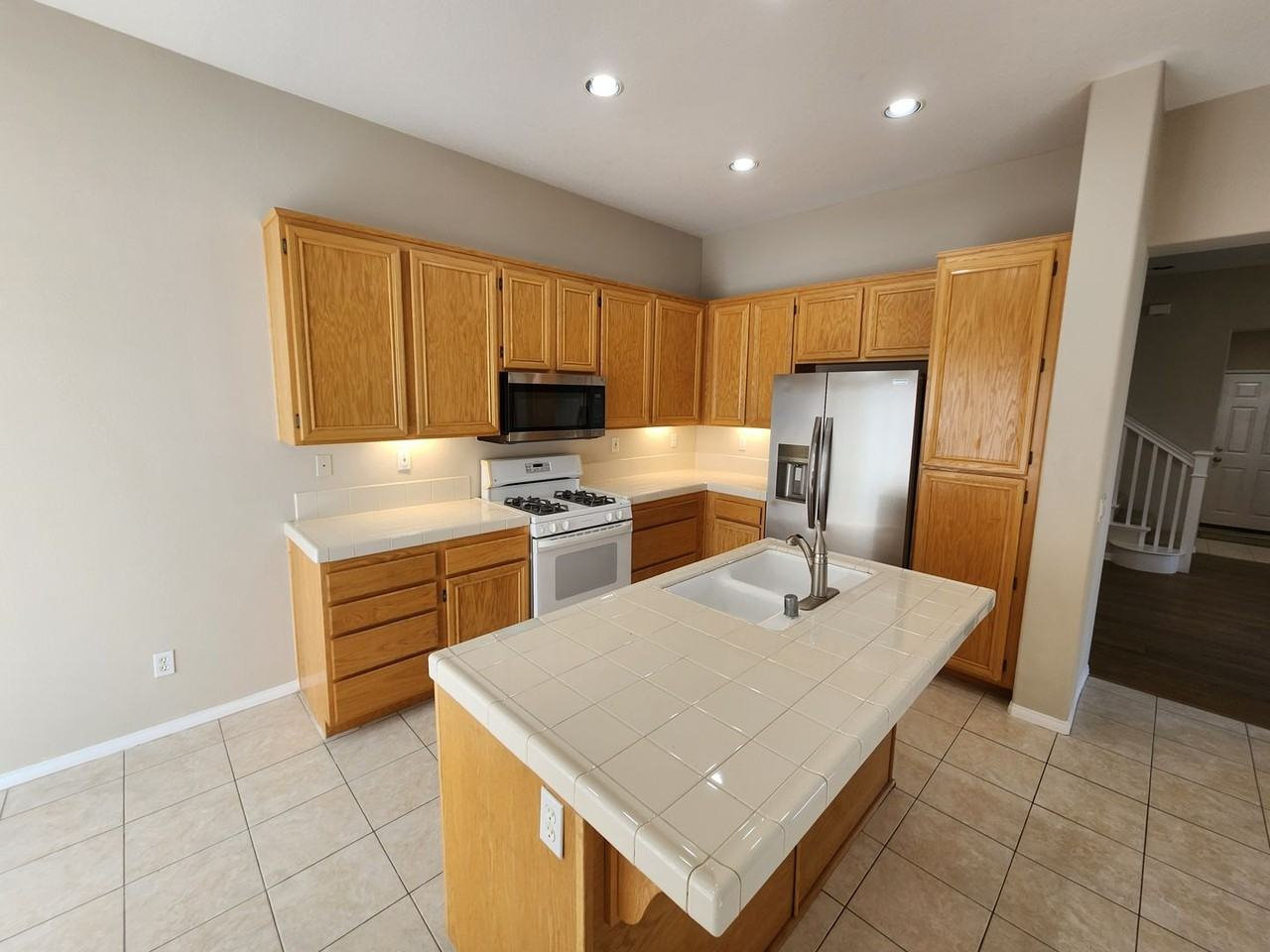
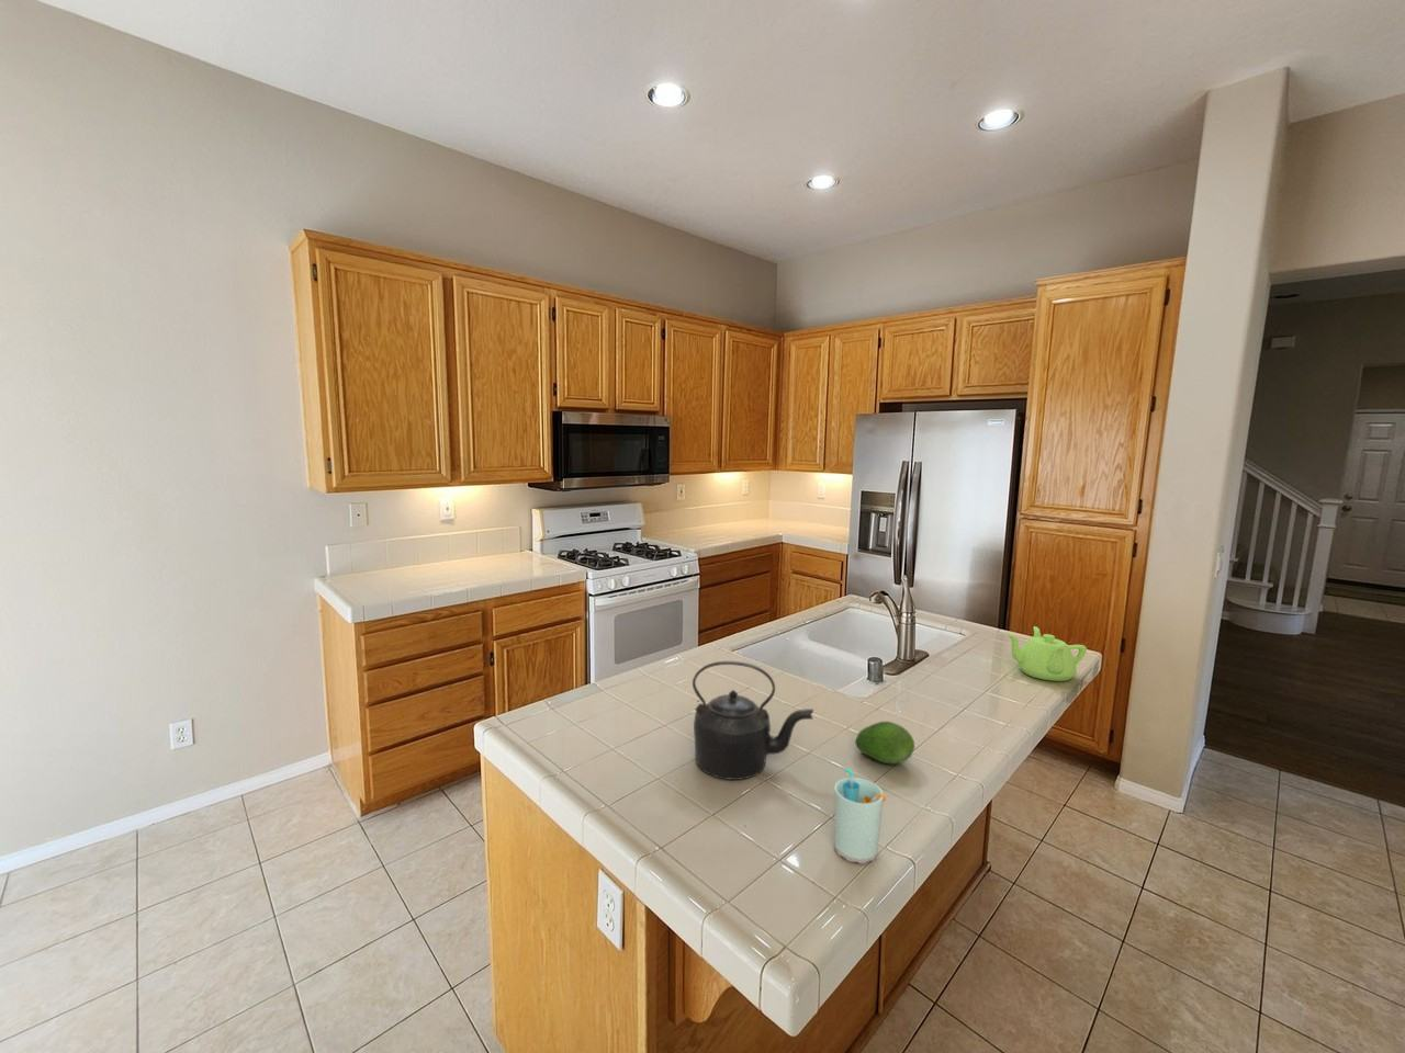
+ cup (858, 814)
+ teapot (1044, 654)
+ kettle (751, 713)
+ fruit (884, 740)
